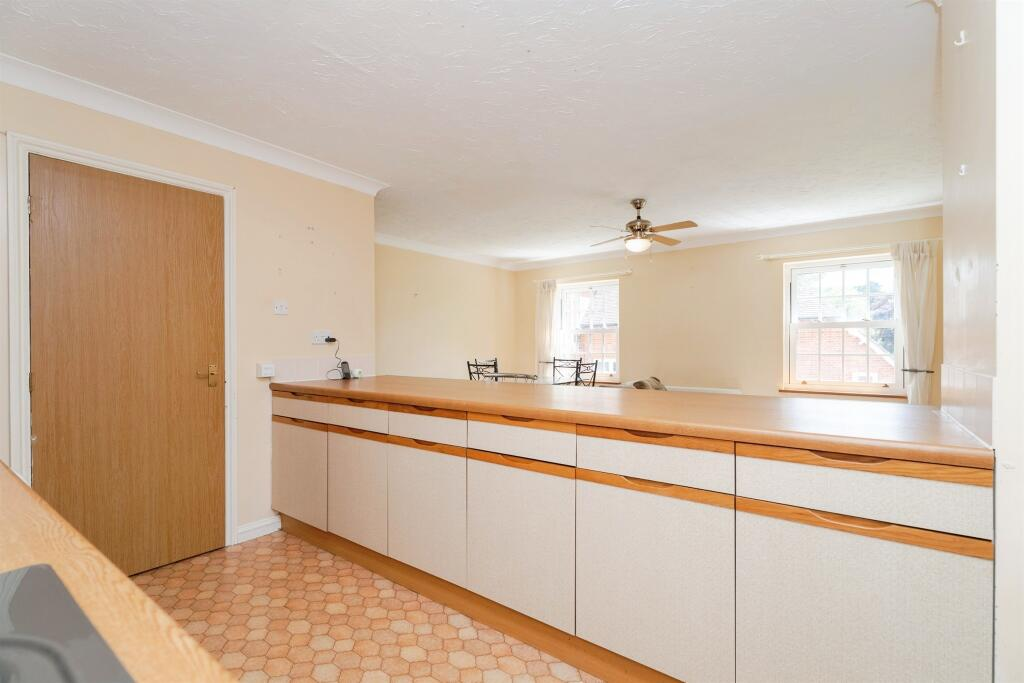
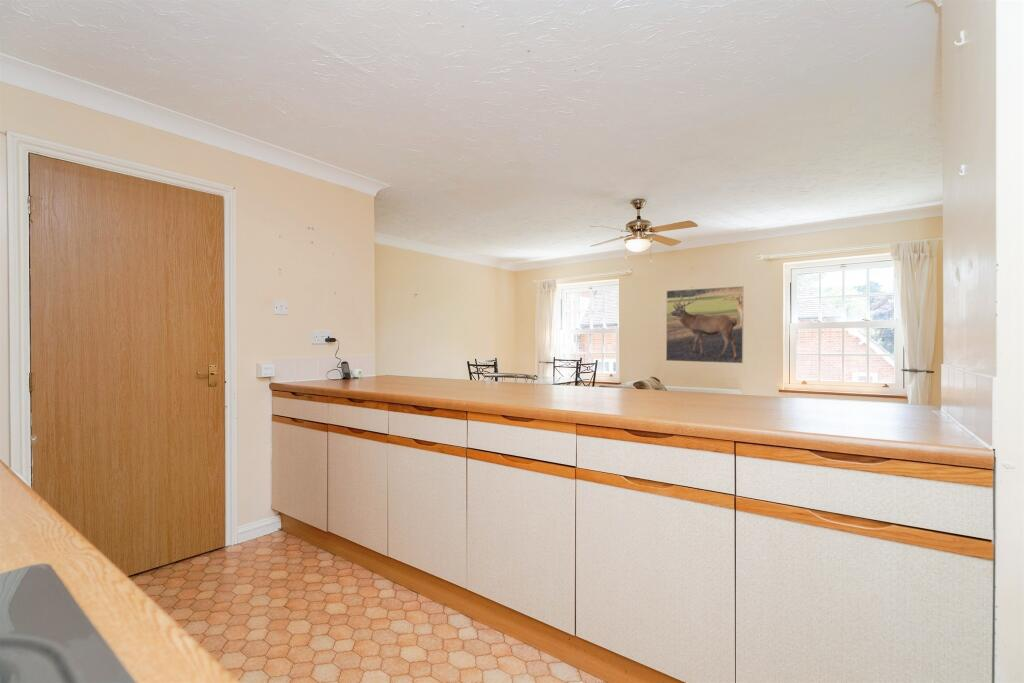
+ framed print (703, 325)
